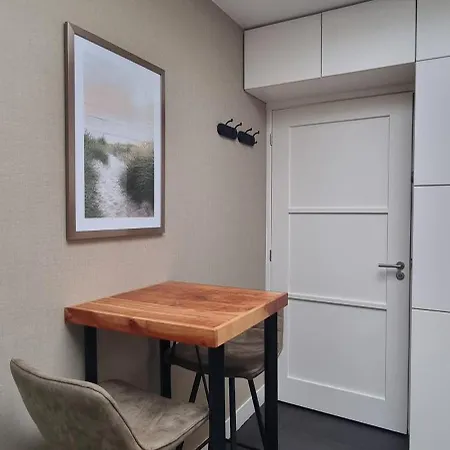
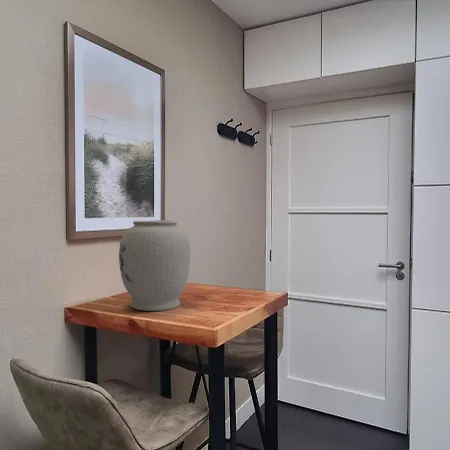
+ vase (155, 263)
